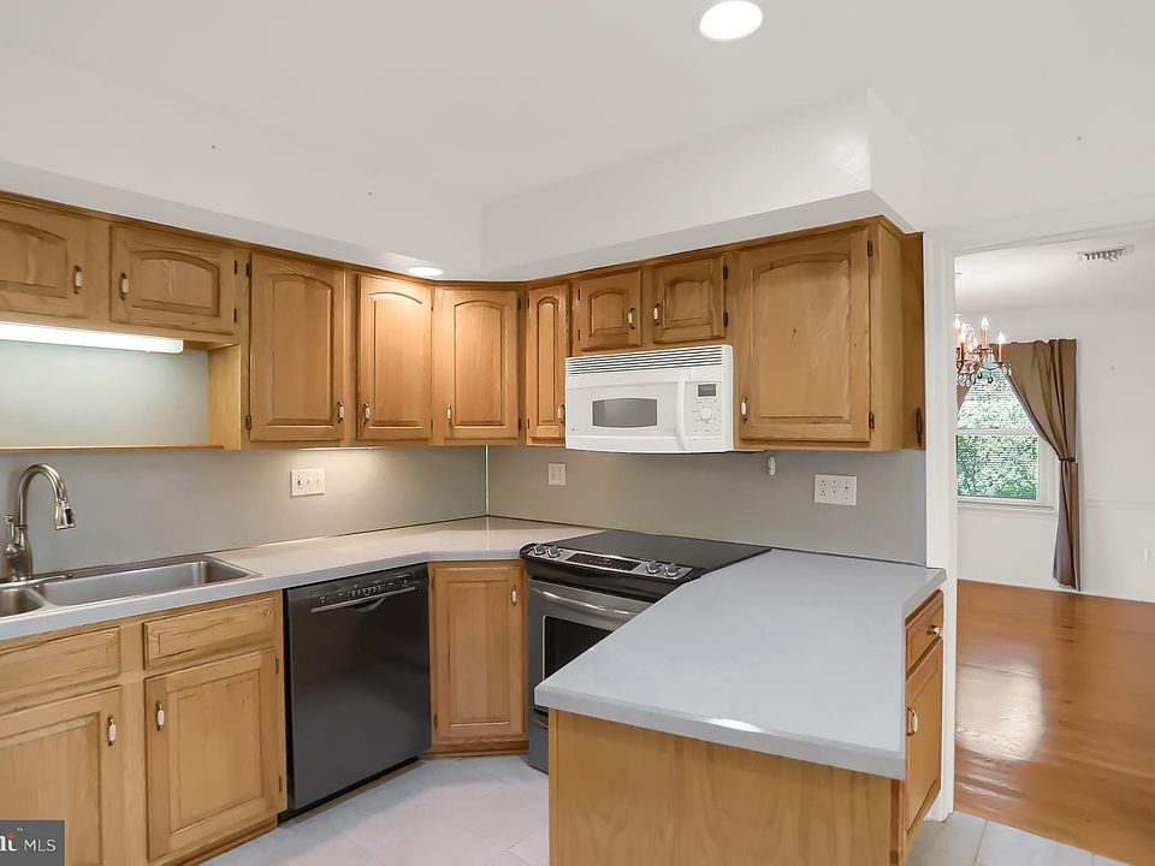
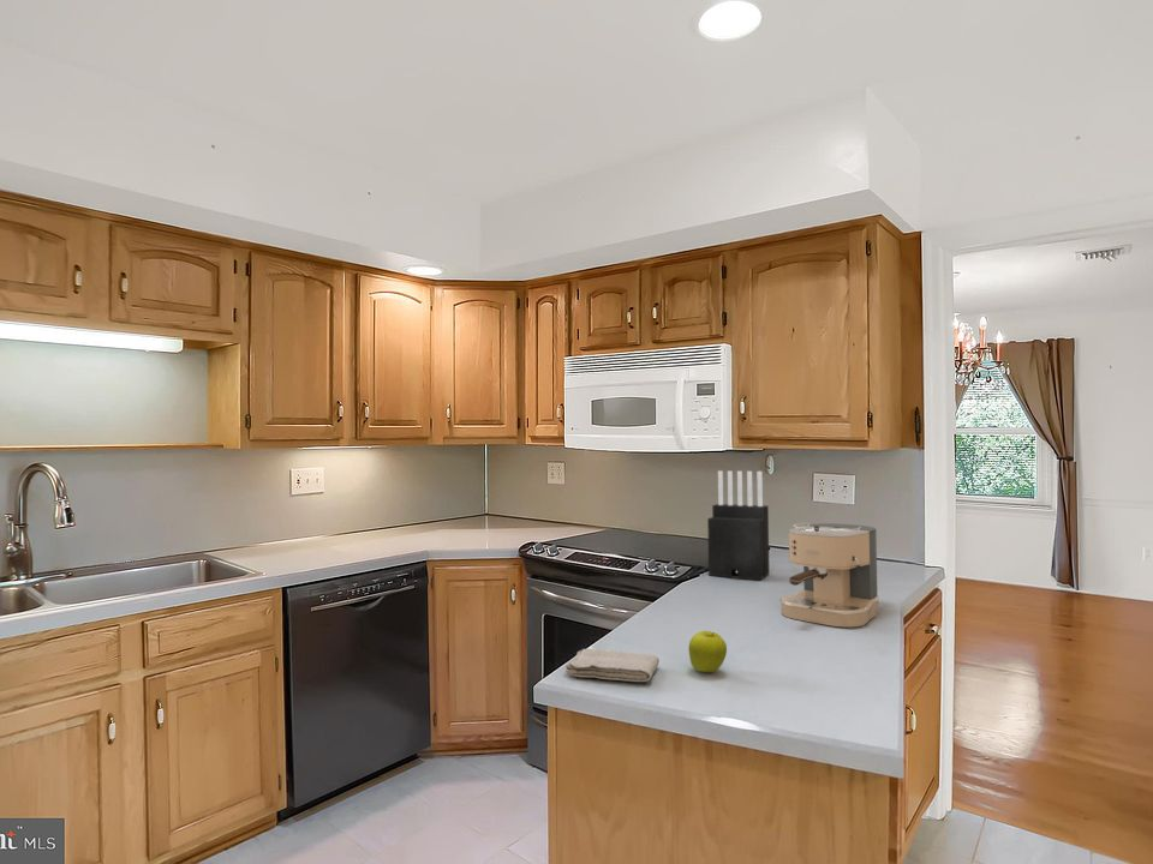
+ coffee maker (825, 569)
+ washcloth (613, 664)
+ fruit (707, 652)
+ knife block (736, 523)
